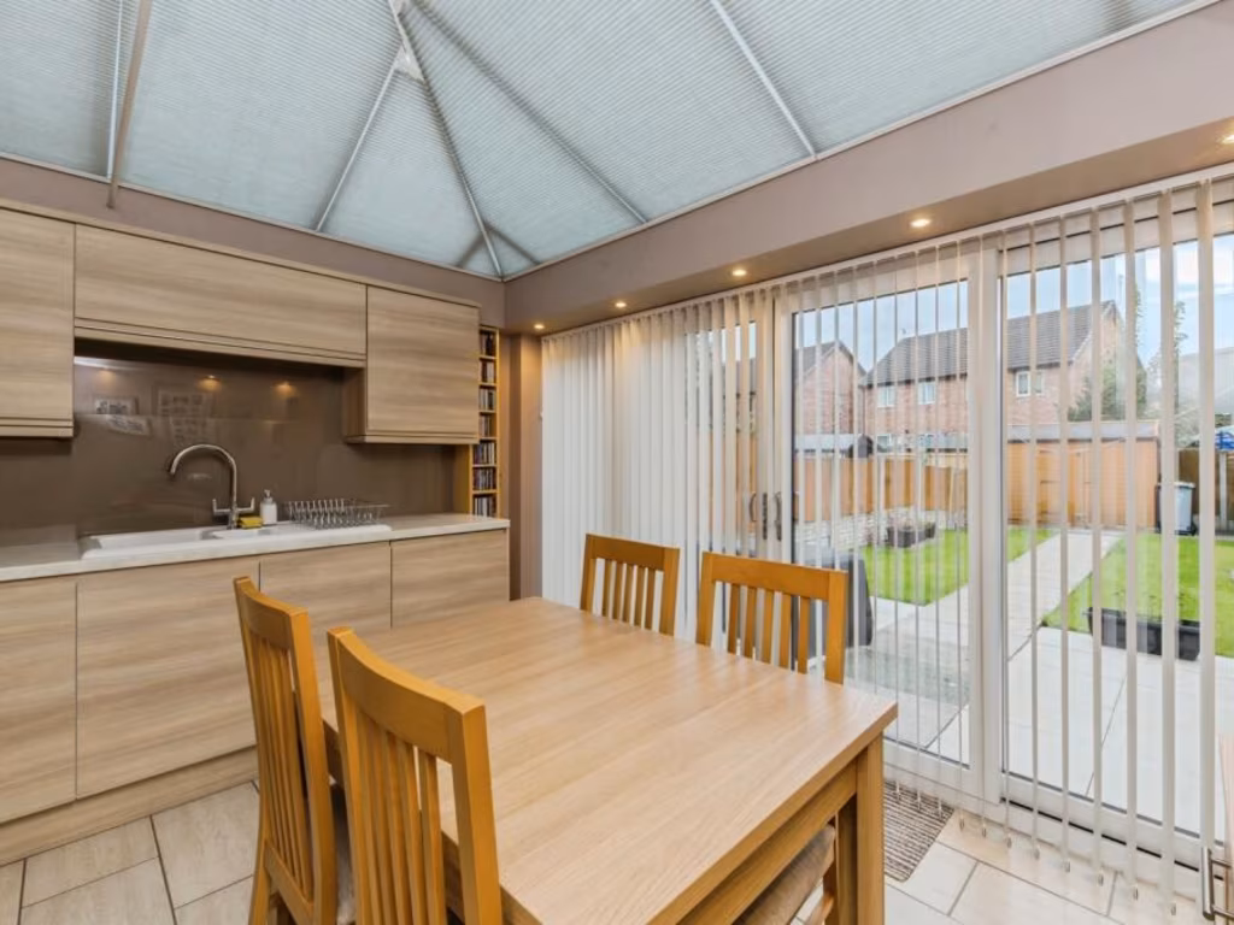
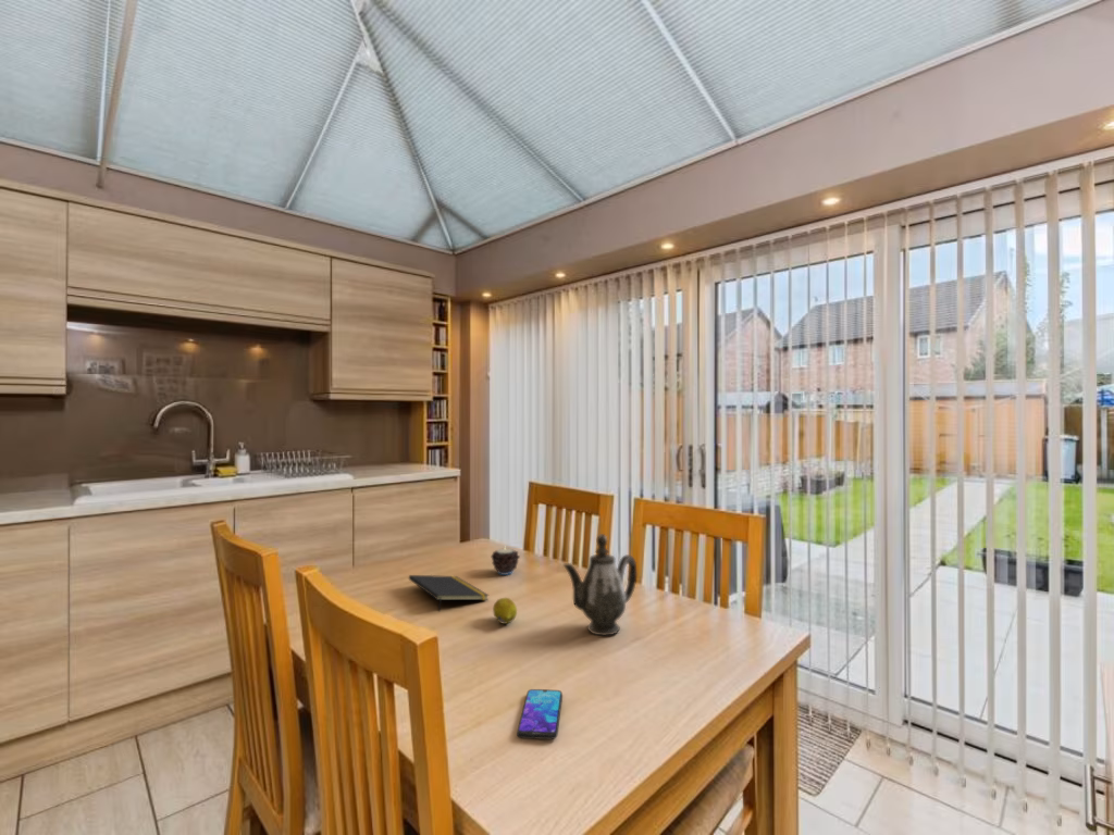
+ smartphone (541, 712)
+ candle (505, 559)
+ teapot (601, 582)
+ fruit (505, 610)
+ notepad (447, 587)
